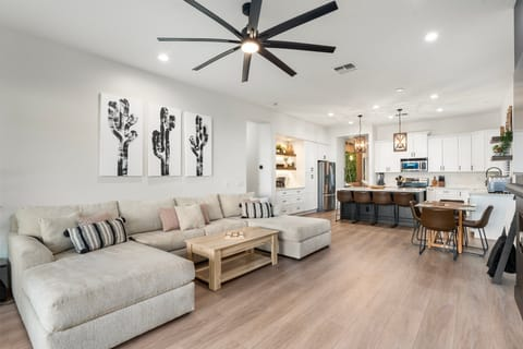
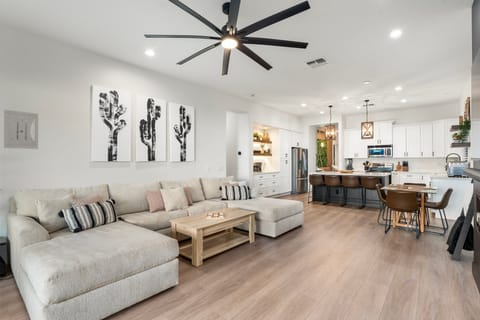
+ wall art (21, 130)
